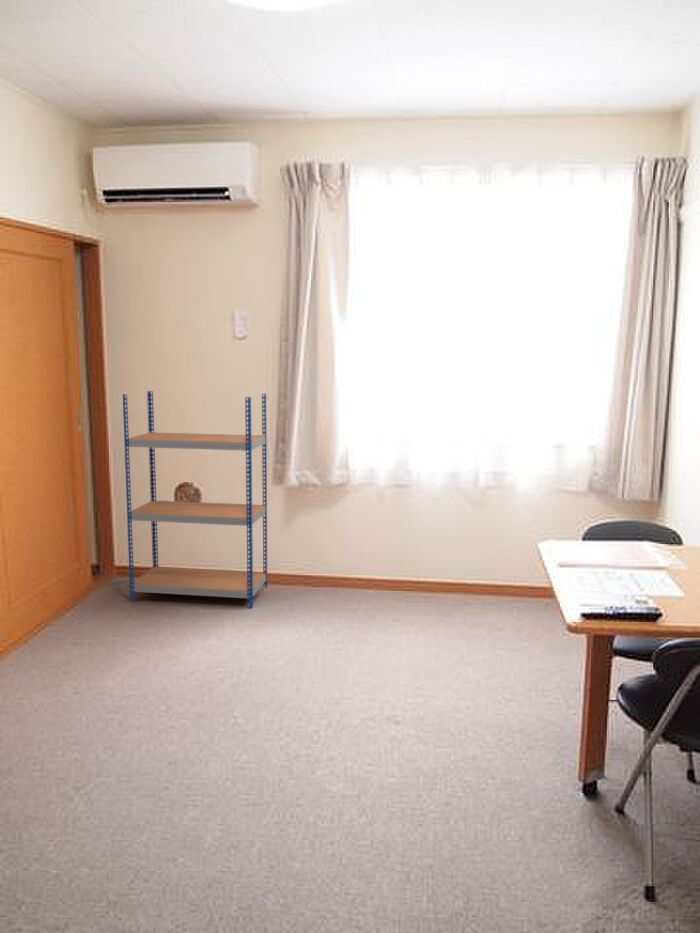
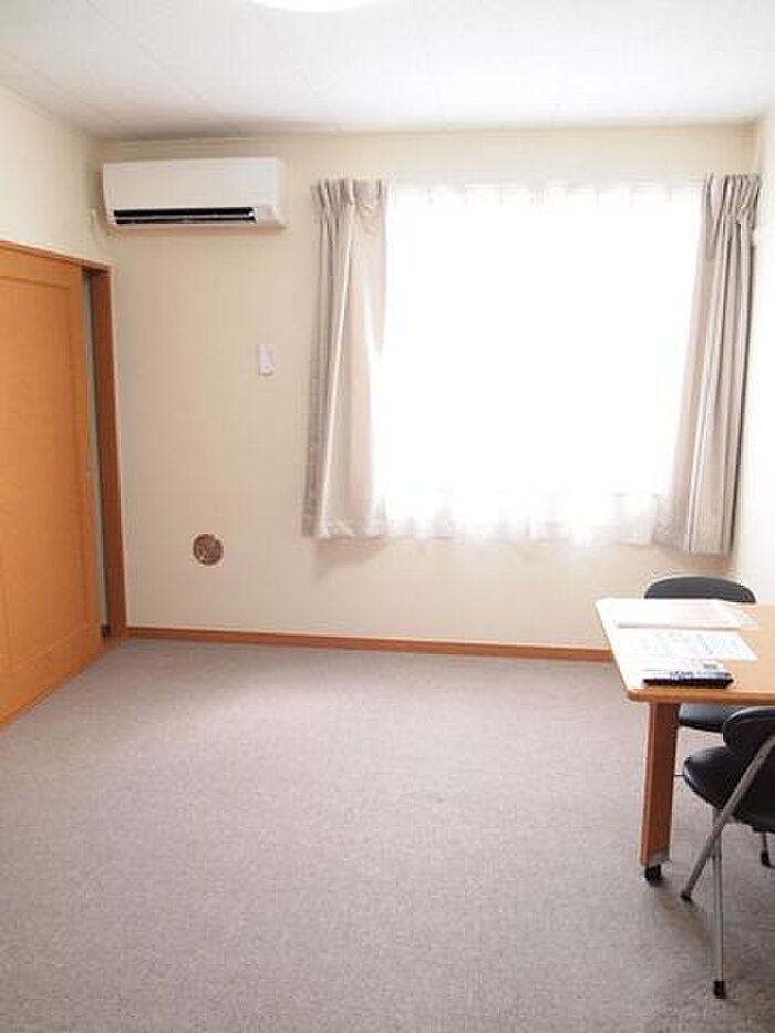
- shelving unit (198, 502)
